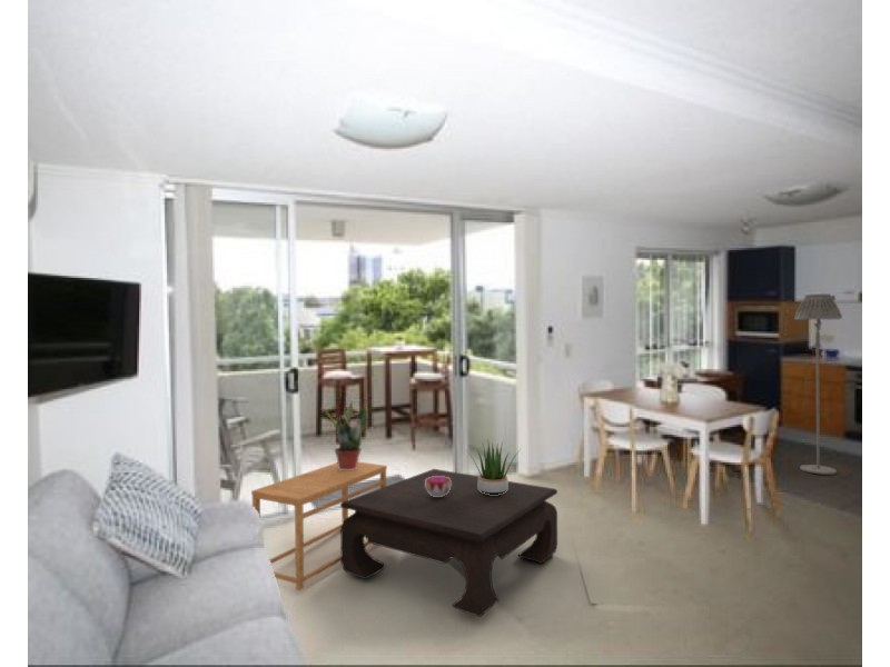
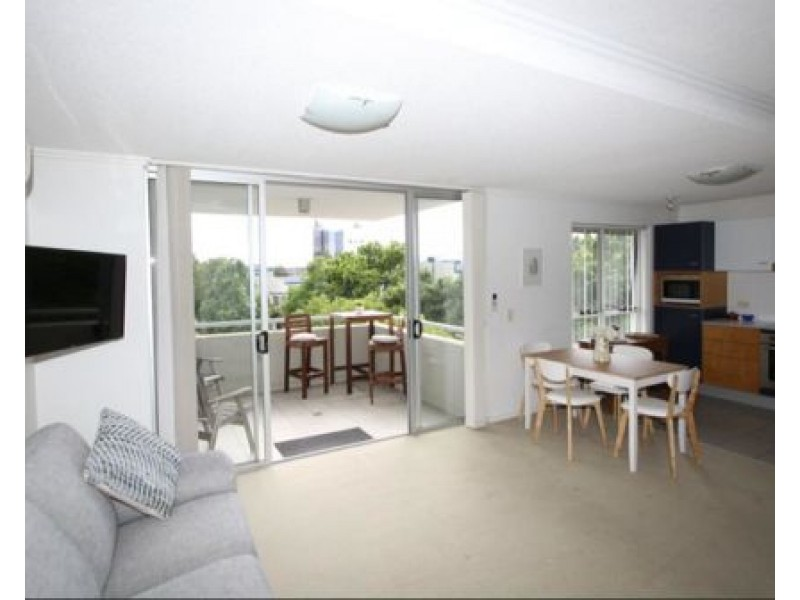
- potted plant (493, 466)
- floor lamp (818, 382)
- coffee table (453, 530)
- side table (320, 510)
- decorative bowl (437, 487)
- potted plant (343, 432)
